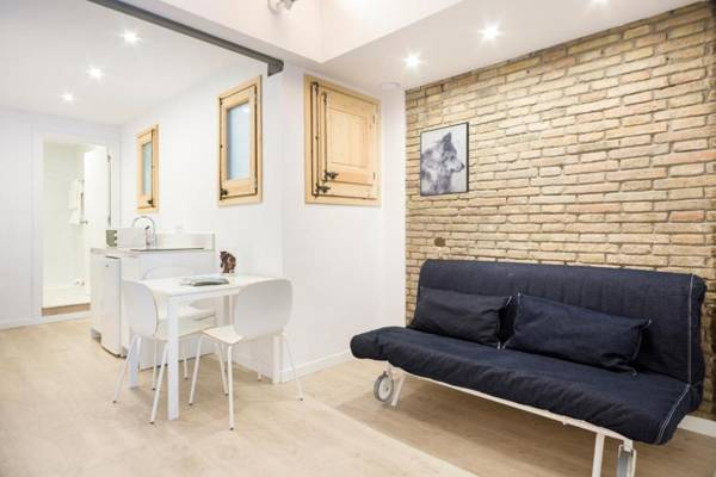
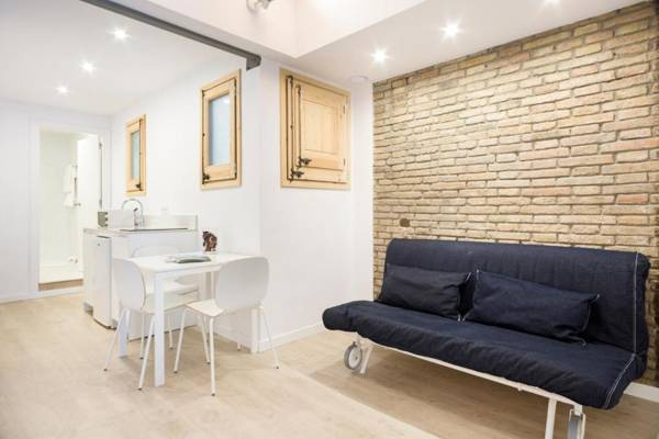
- wall art (443, 161)
